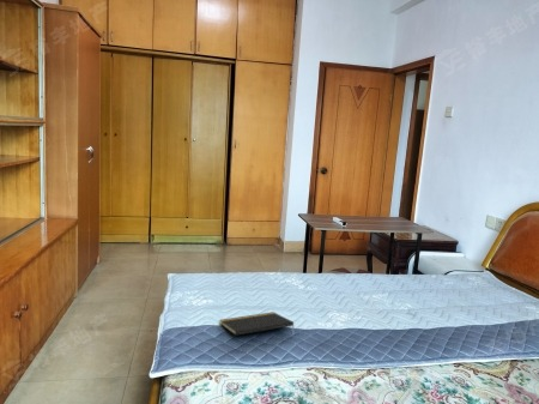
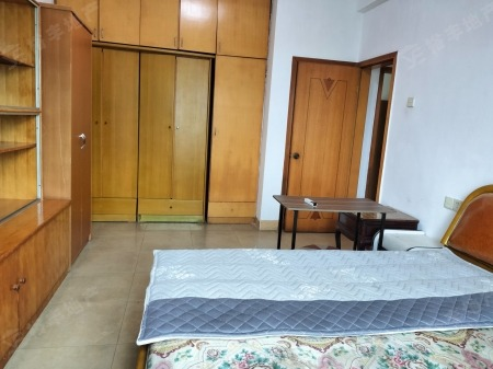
- notepad (255, 322)
